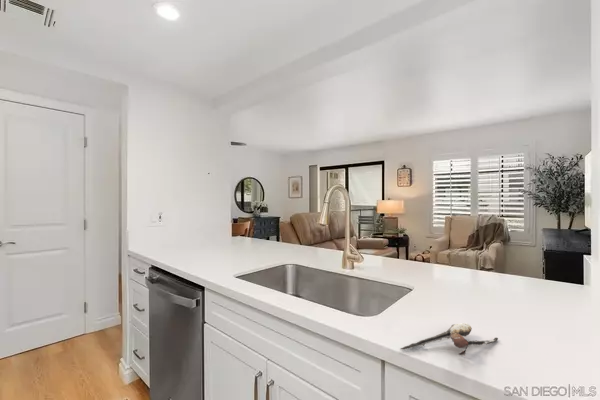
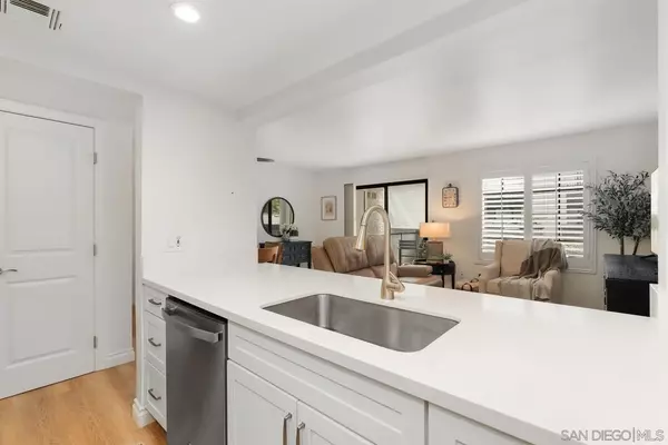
- spoon (450, 335)
